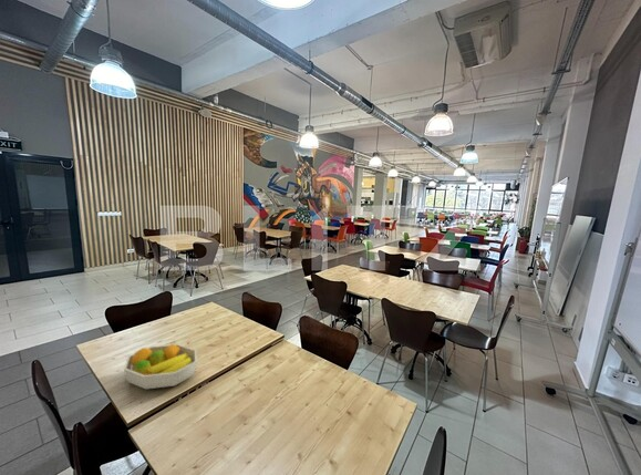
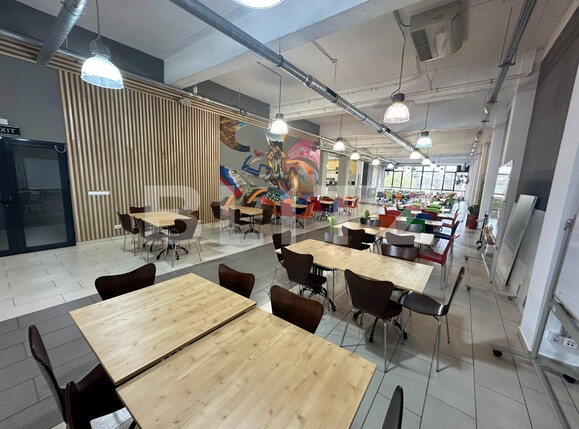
- fruit bowl (162, 363)
